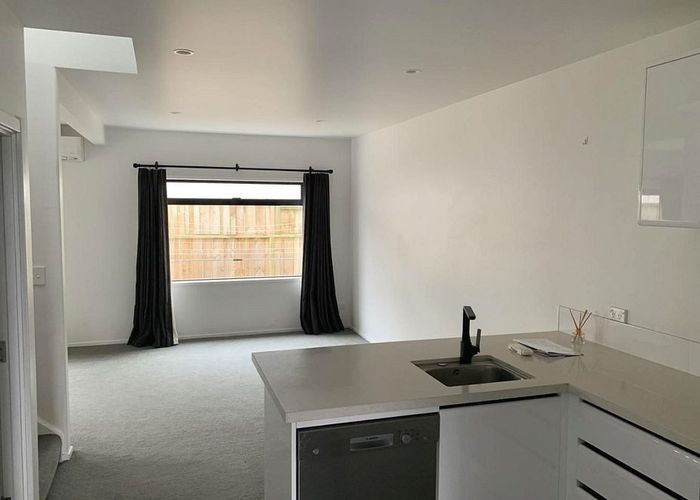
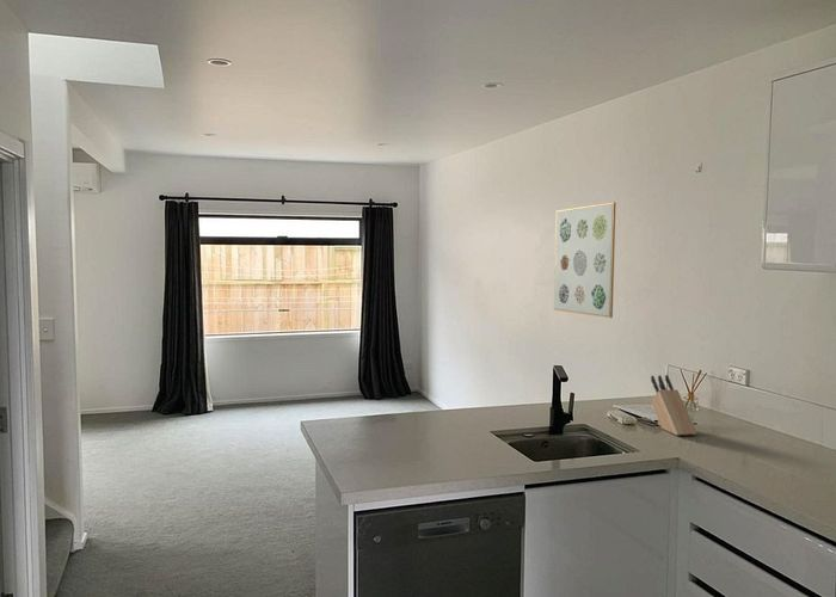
+ wall art (582, 260)
+ knife block (671, 402)
